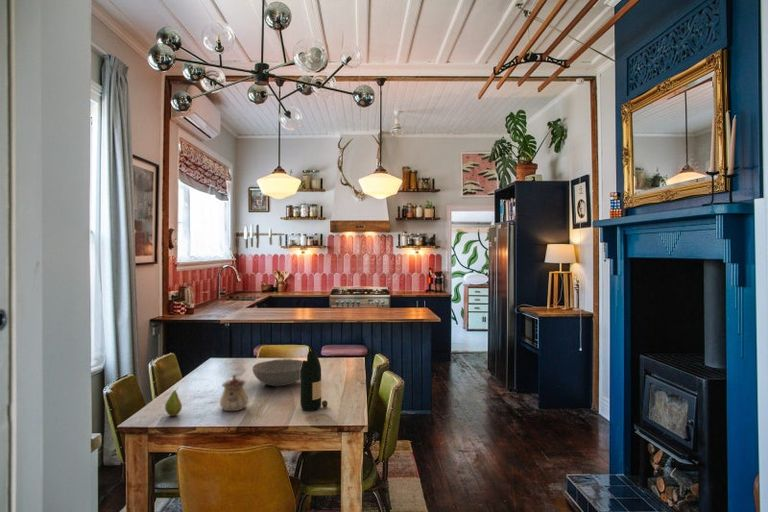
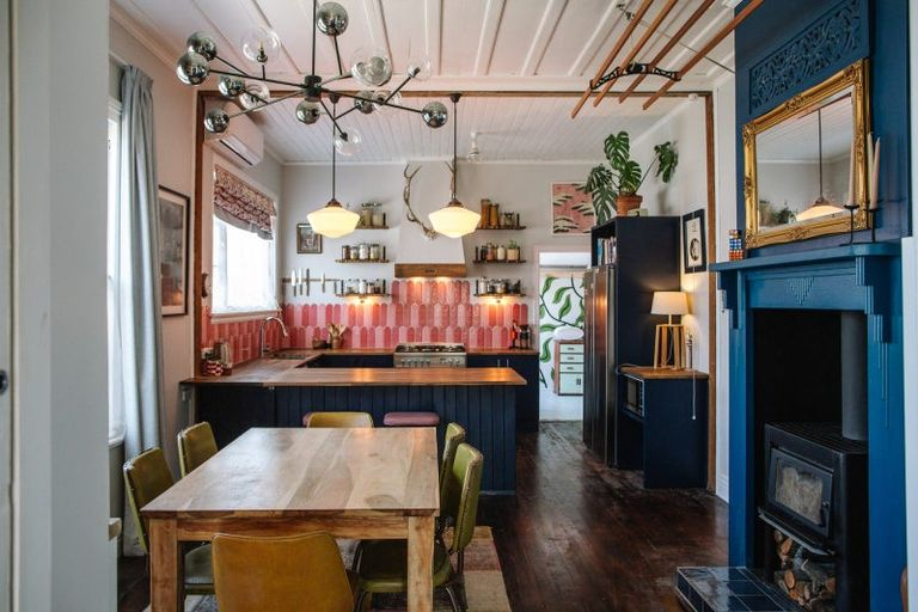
- bowl (280, 374)
- fruit (173, 401)
- teapot (234, 390)
- bottle (313, 376)
